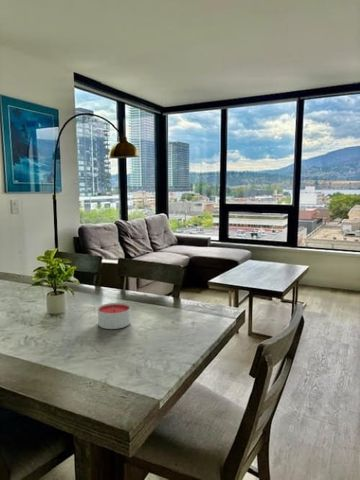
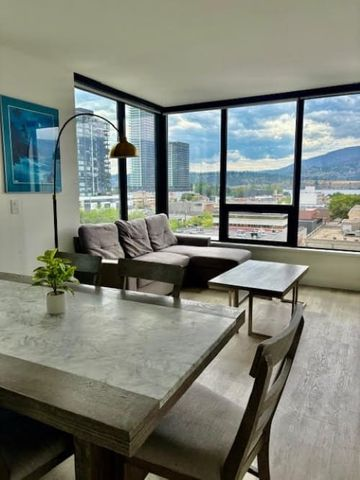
- candle (114, 315)
